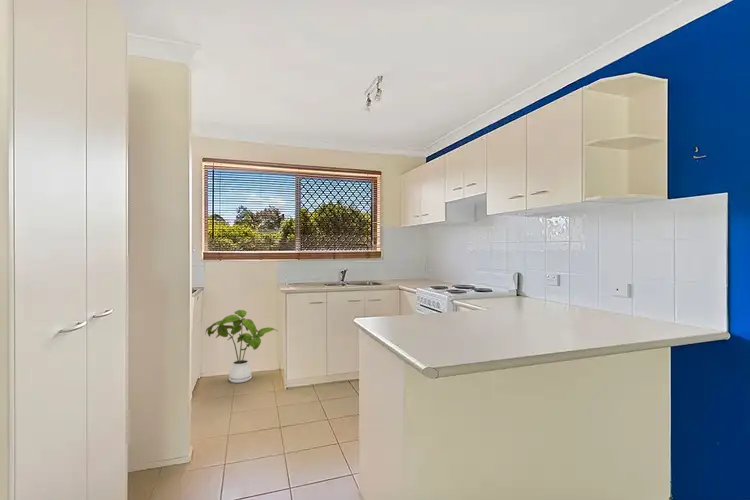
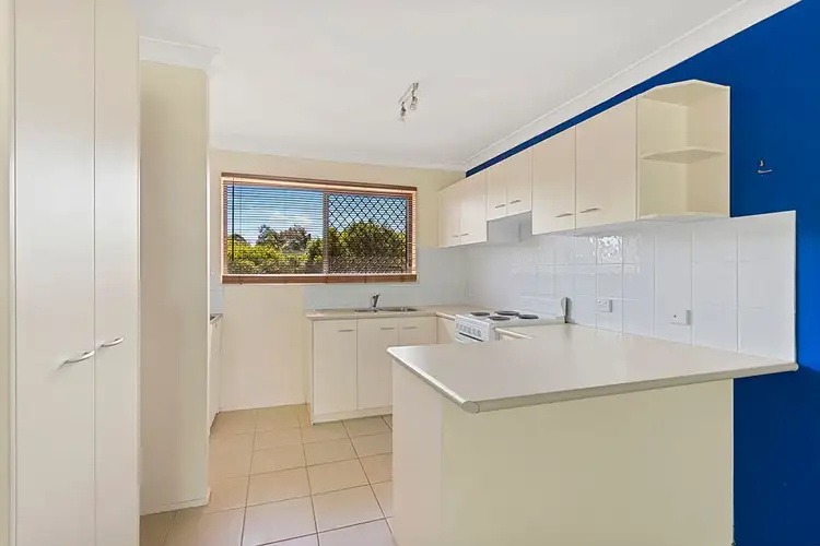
- house plant (241, 346)
